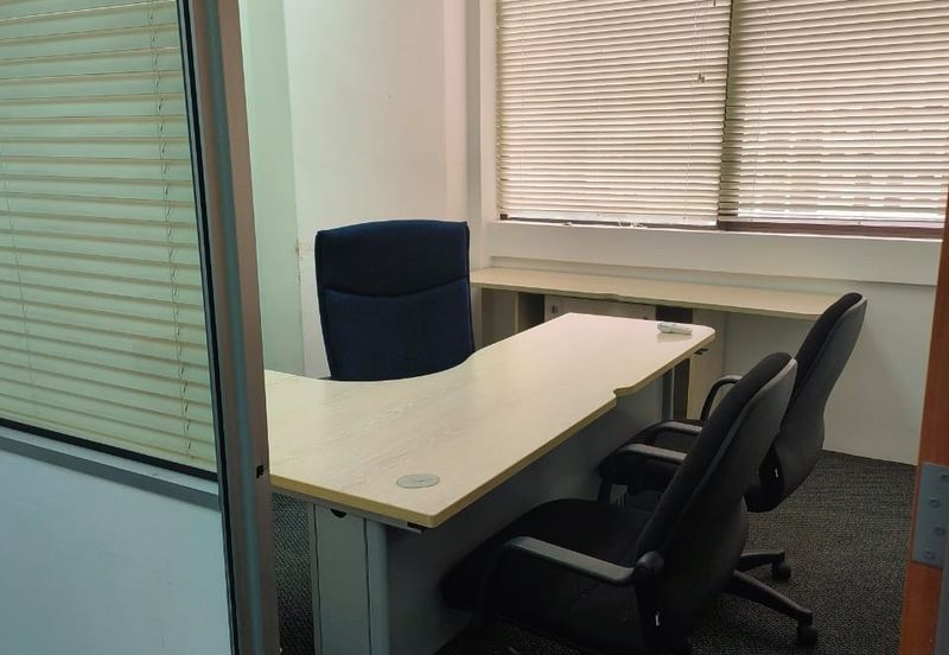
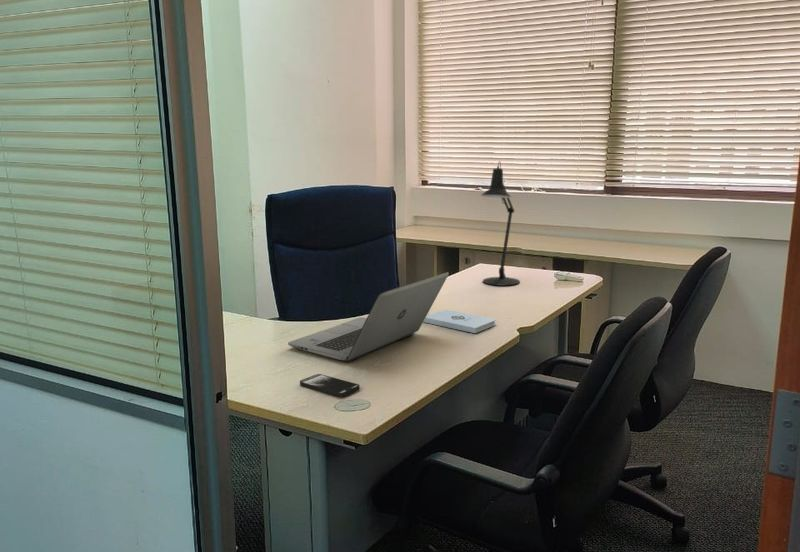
+ laptop (370, 311)
+ desk lamp (507, 222)
+ smartphone (329, 384)
+ notepad (459, 320)
